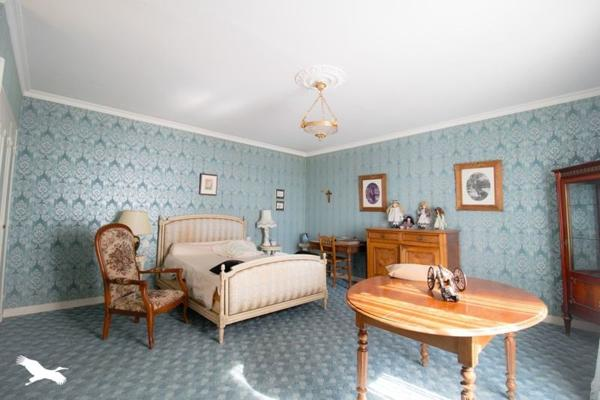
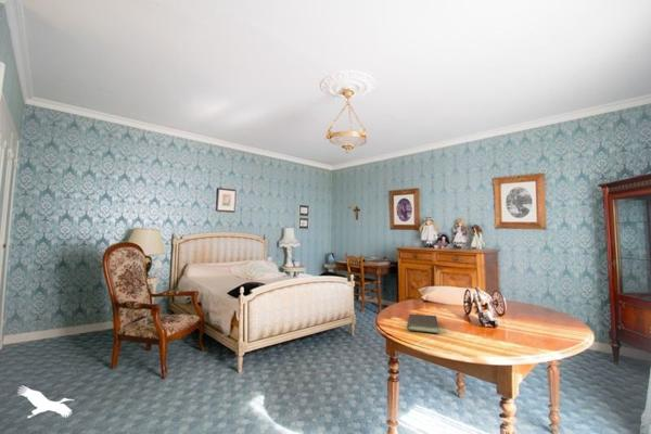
+ book (418, 322)
